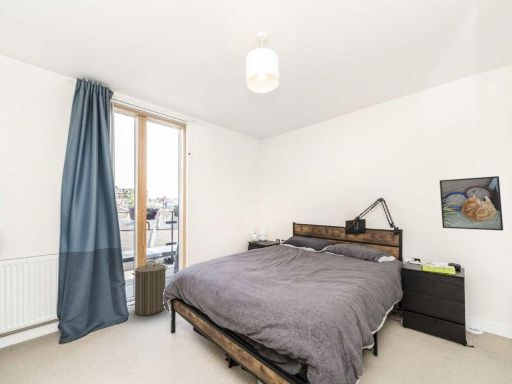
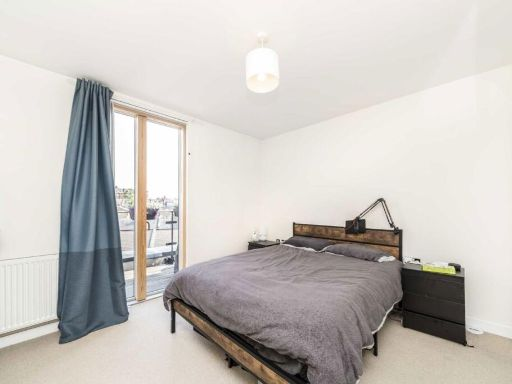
- laundry hamper (150, 284)
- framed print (469, 203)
